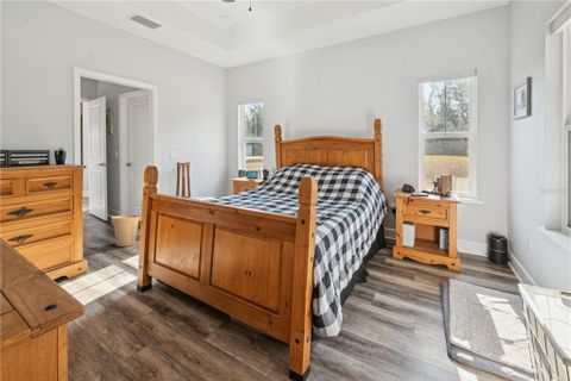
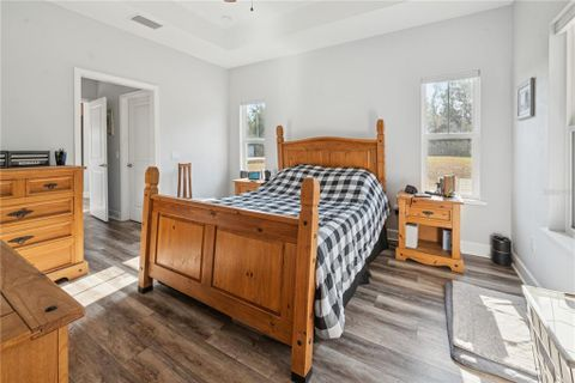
- trash can (125, 230)
